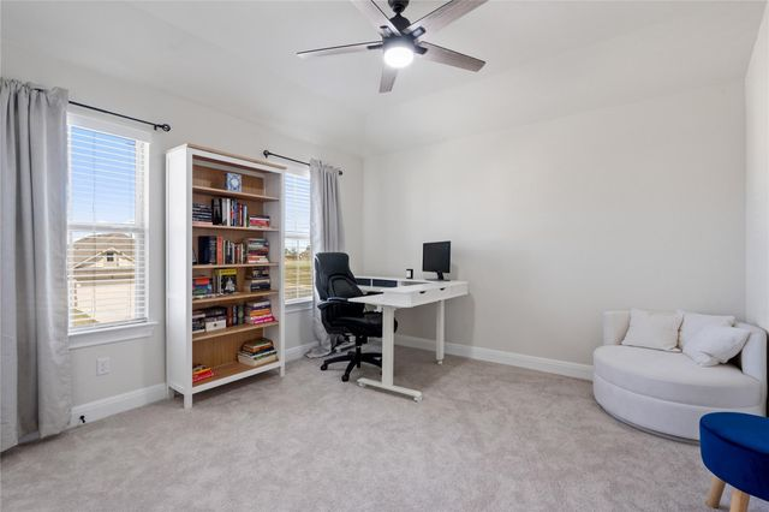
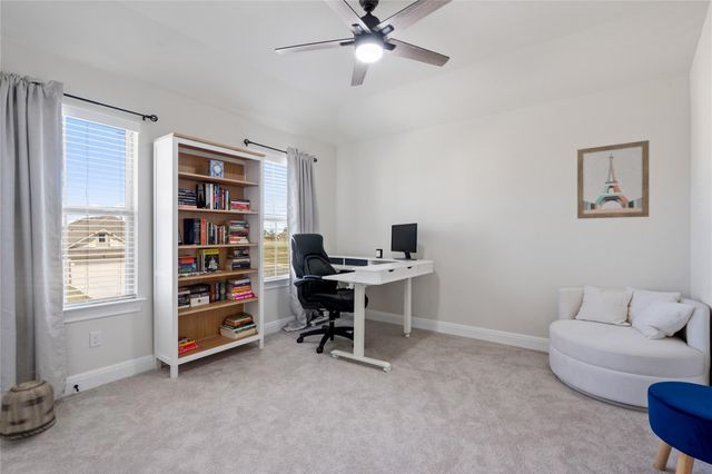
+ basket (28, 399)
+ wall art (611, 181)
